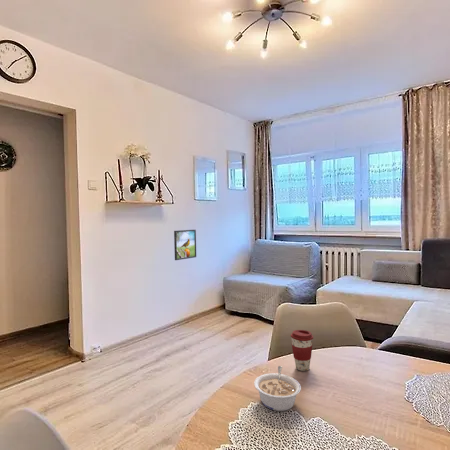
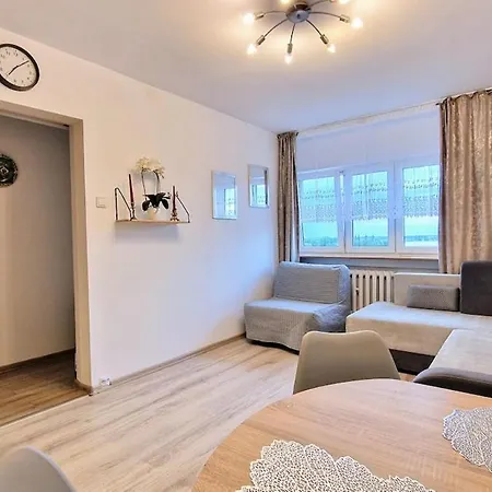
- legume (276, 390)
- coffee cup (302, 350)
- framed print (185, 244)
